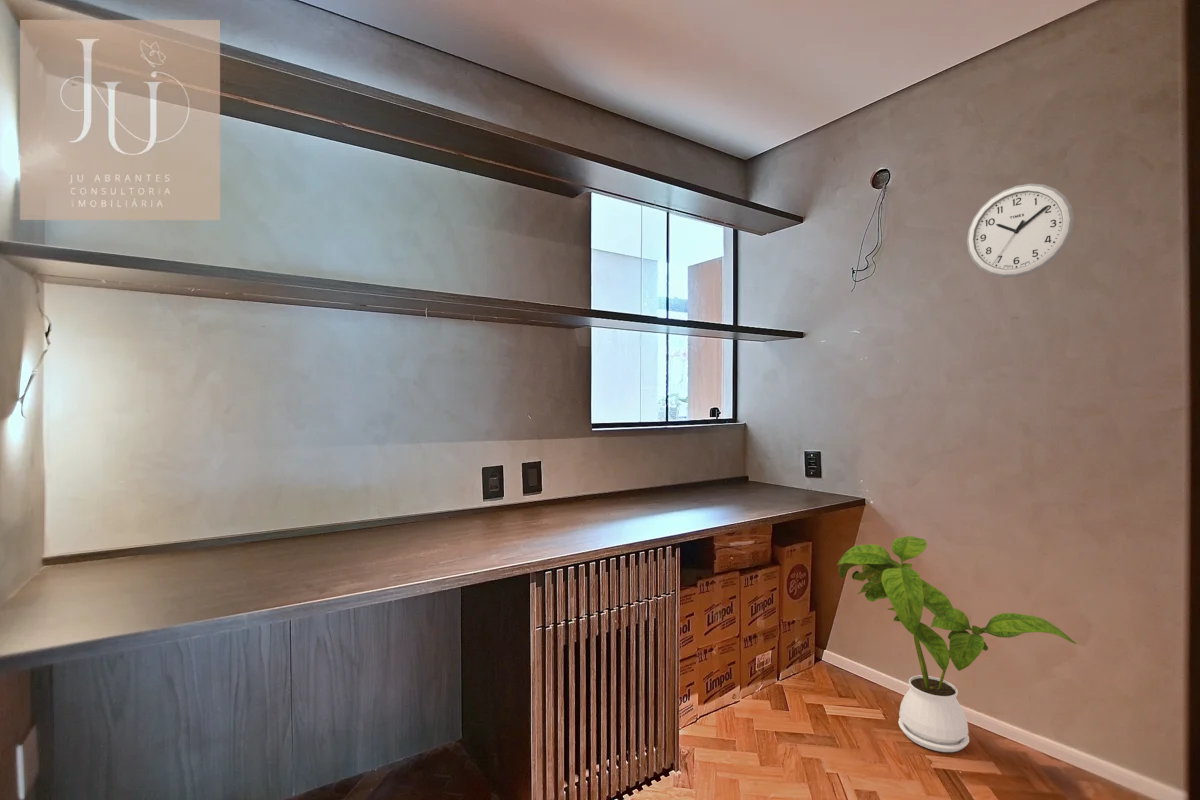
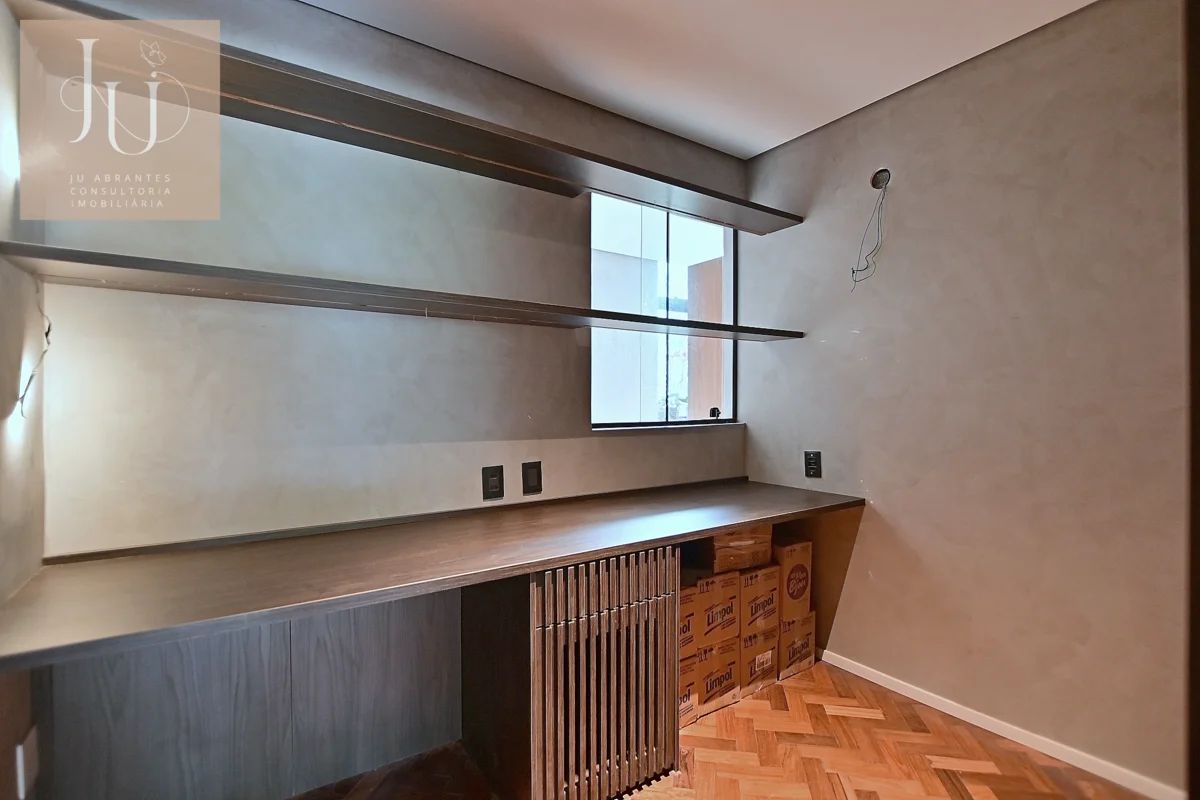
- house plant (925, 645)
- wall clock (1016, 231)
